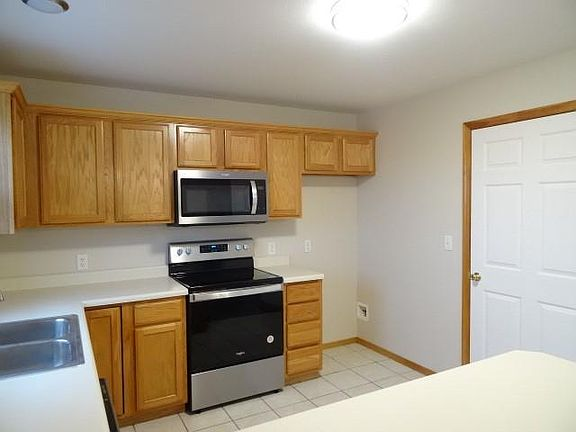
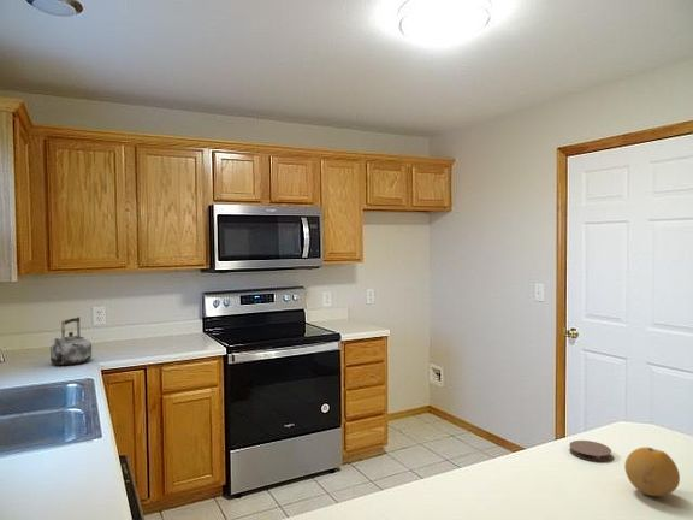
+ kettle (69, 341)
+ fruit (651, 471)
+ coaster (590, 450)
